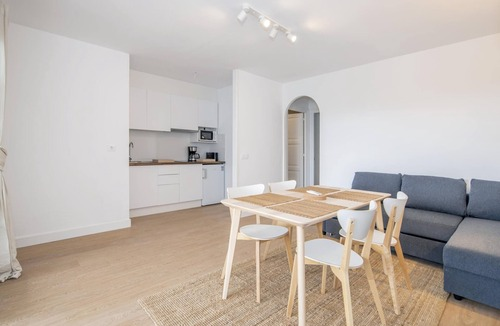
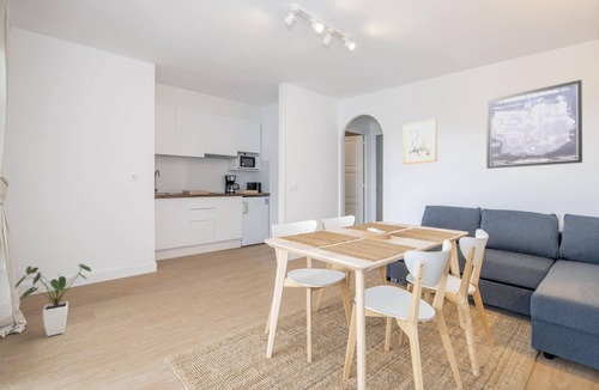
+ wall art (530, 128)
+ wall art (418, 142)
+ house plant (54, 297)
